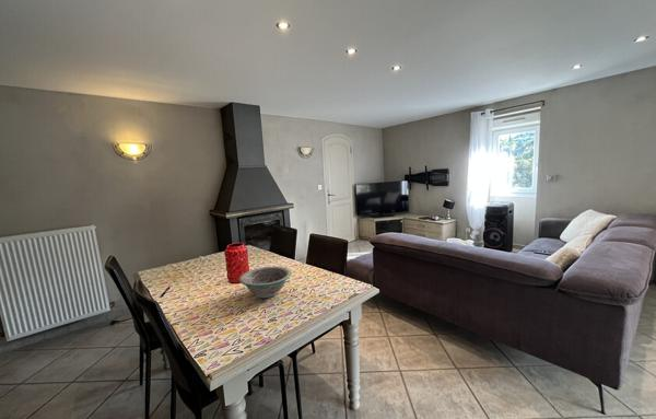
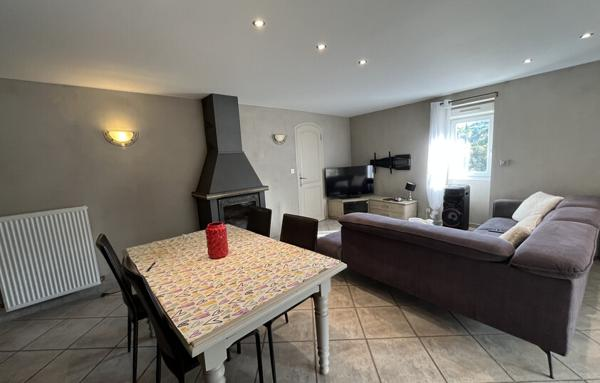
- bowl (266, 283)
